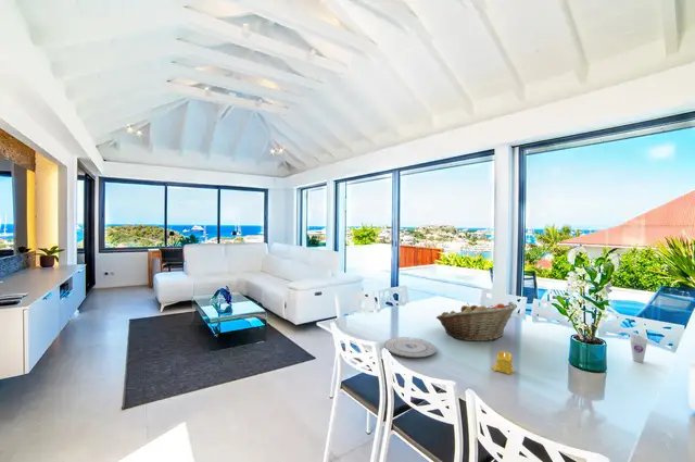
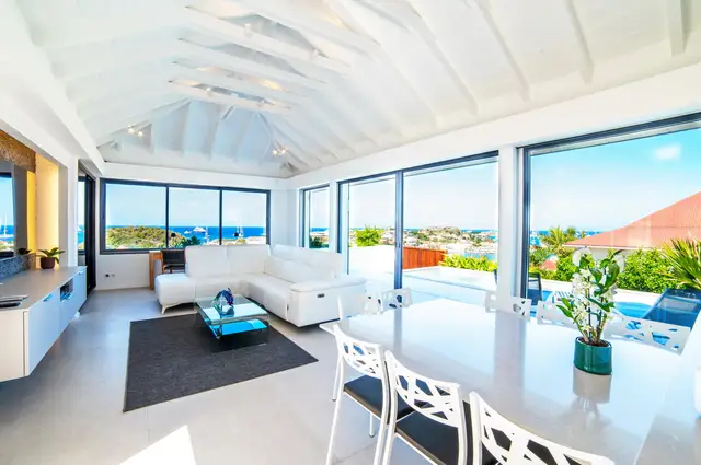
- plate (409, 347)
- candle (503, 361)
- cup (637, 349)
- fruit basket (476, 317)
